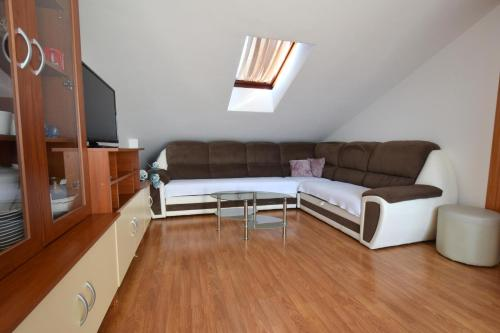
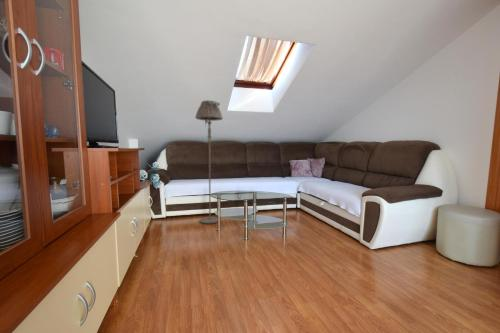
+ floor lamp (209, 162)
